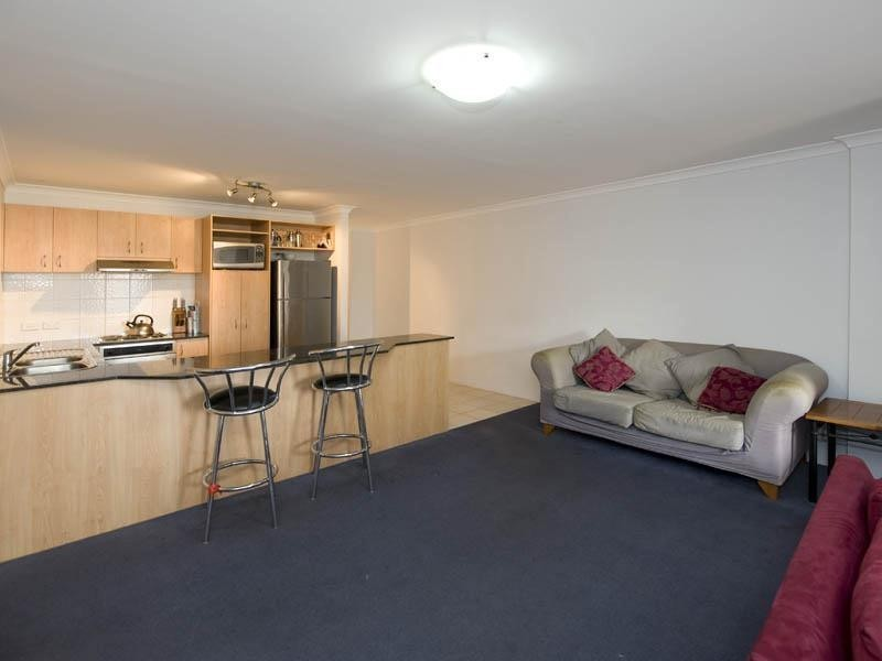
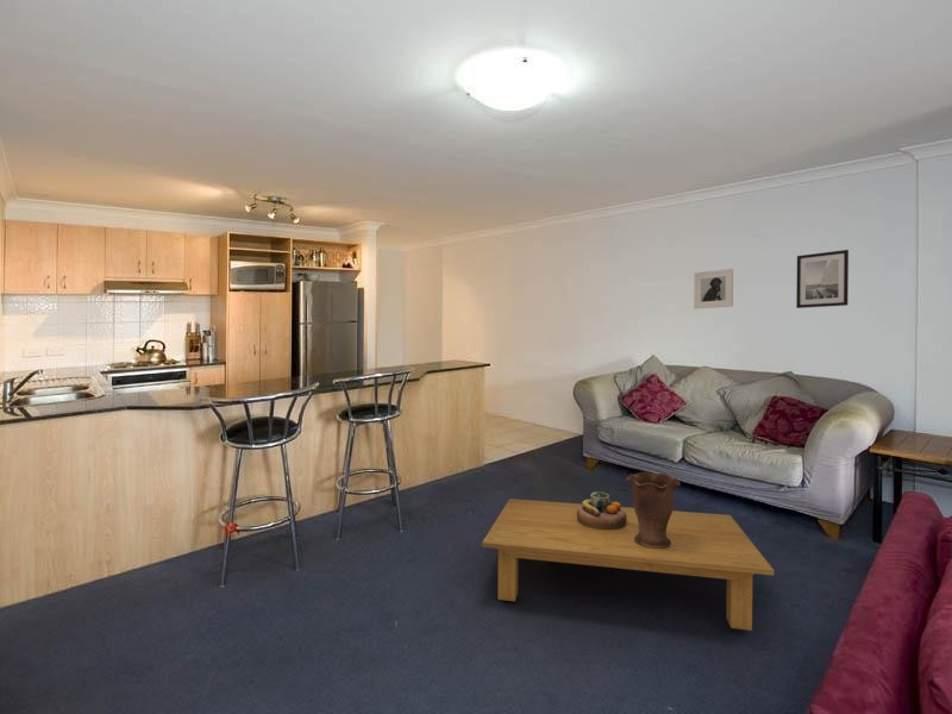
+ decorative bowl (601, 506)
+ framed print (713, 289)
+ wall art (821, 280)
+ coffee table (615, 556)
+ vase (653, 509)
